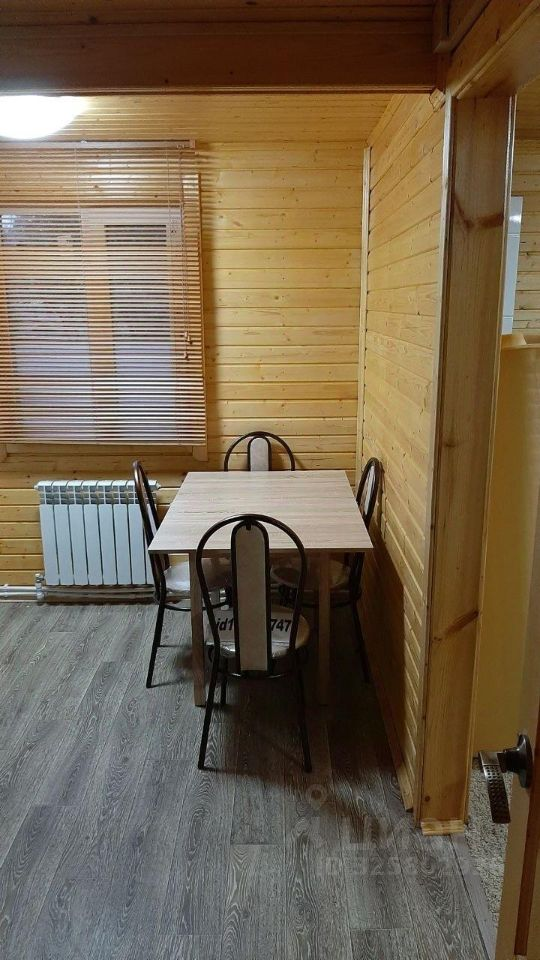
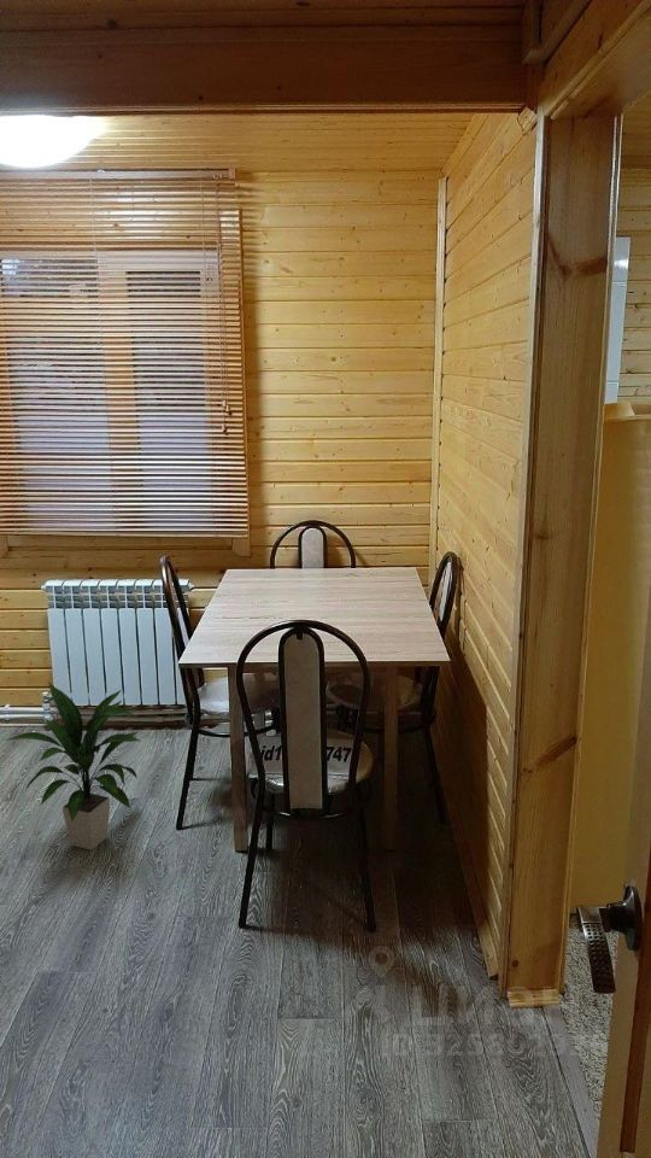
+ indoor plant (89, 765)
